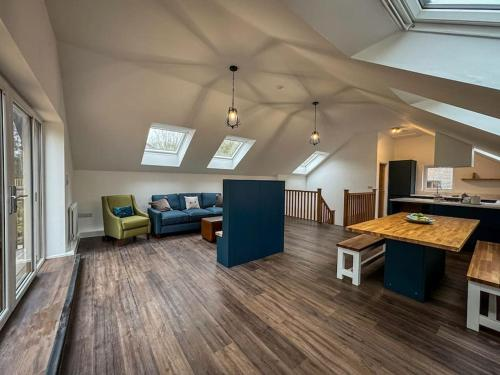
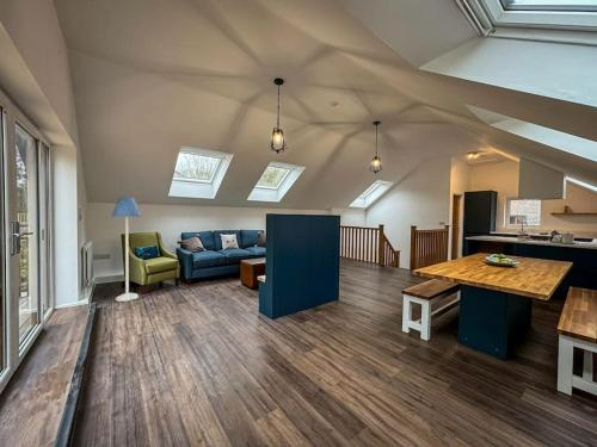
+ floor lamp (127, 247)
